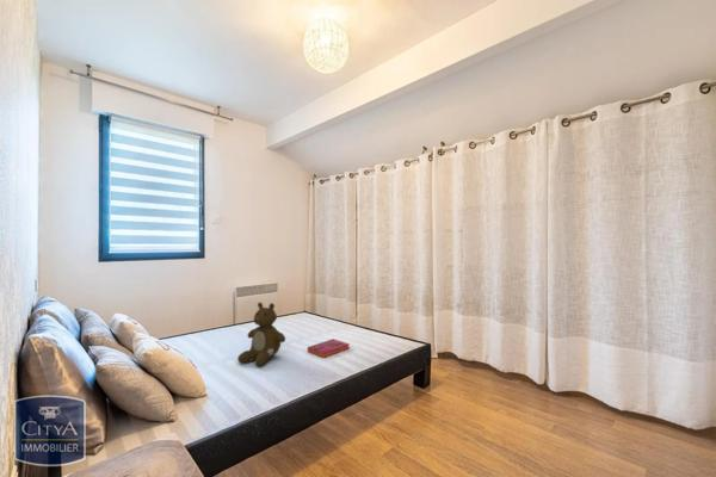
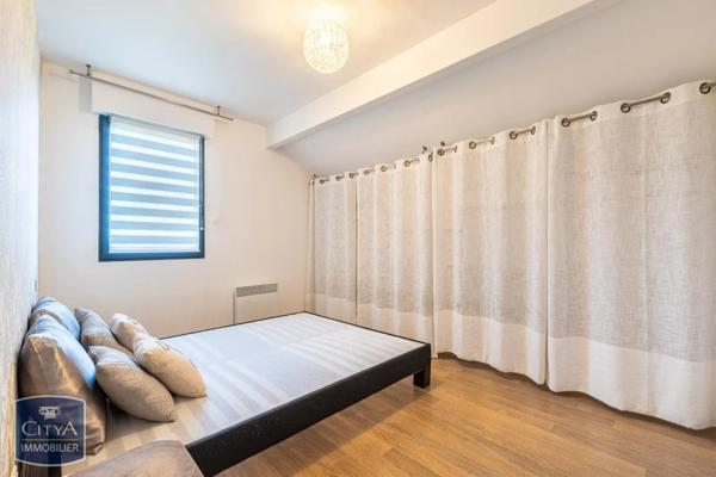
- teddy bear (260, 332)
- hardback book (328, 347)
